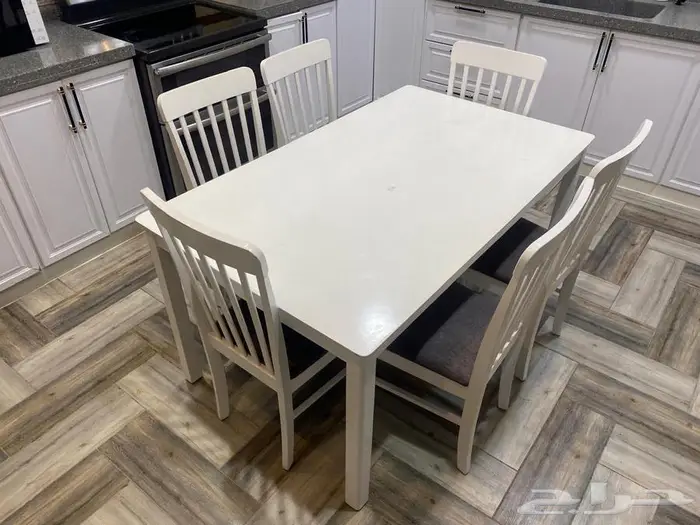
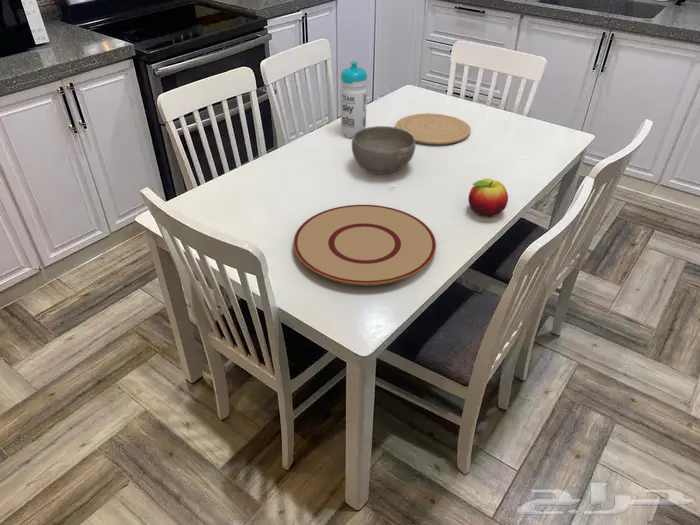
+ bowl (383, 153)
+ plate (364, 242)
+ plate (432, 127)
+ fruit (488, 196)
+ water bottle (353, 99)
